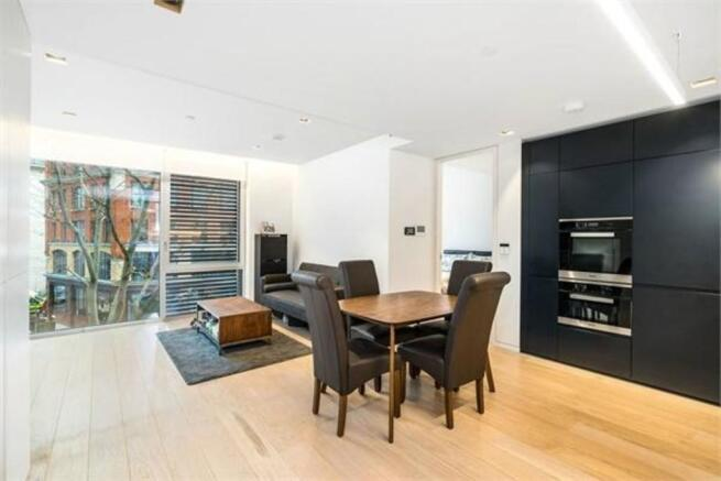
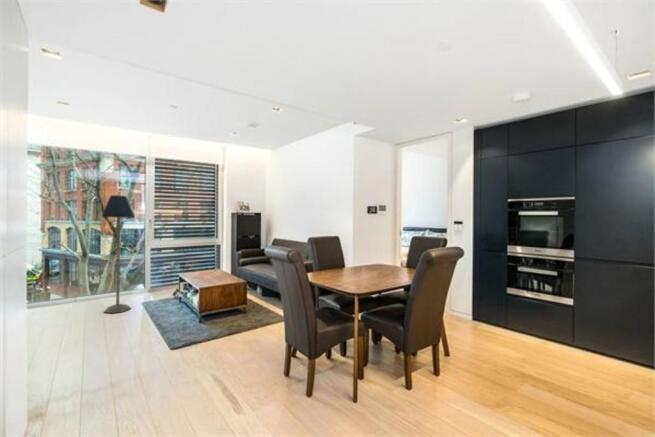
+ floor lamp (117, 252)
